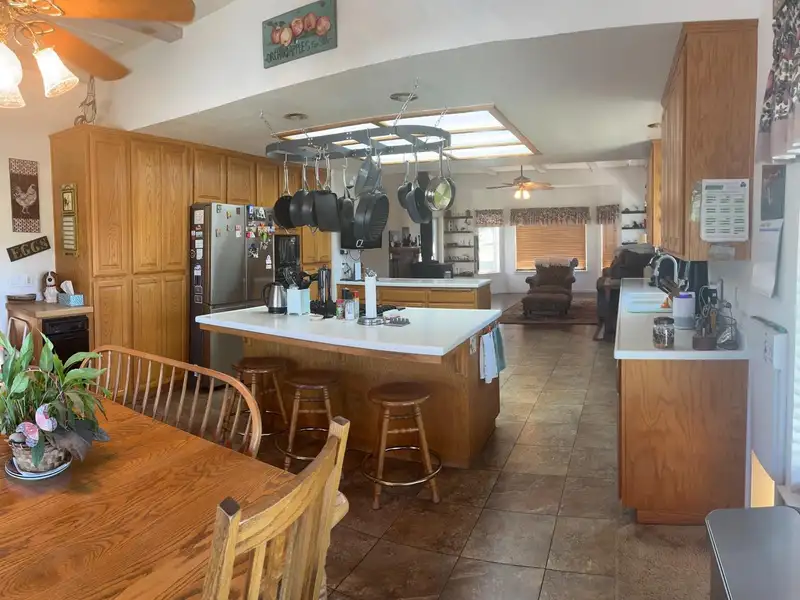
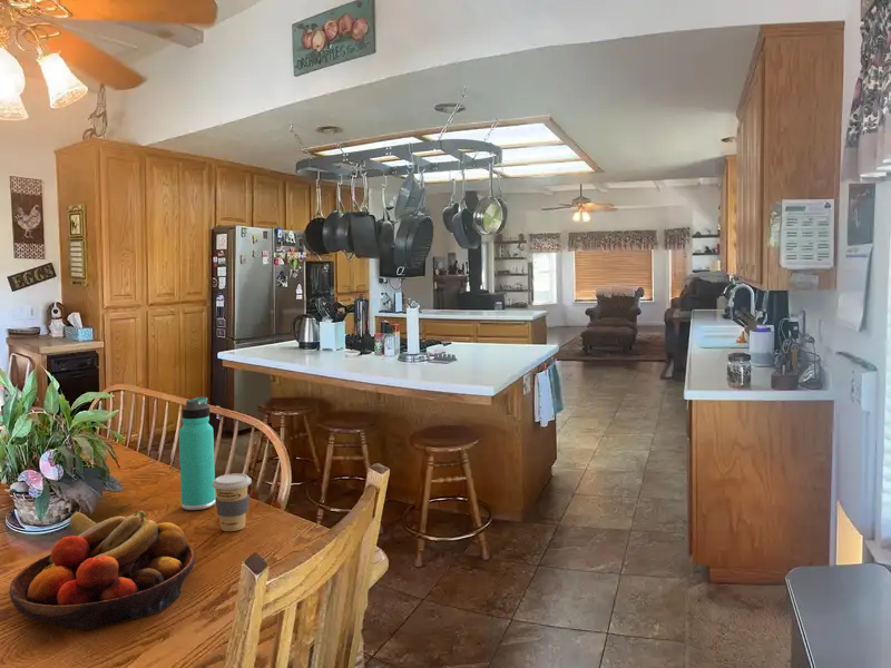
+ coffee cup (232, 502)
+ fruit bowl (106, 559)
+ thermos bottle (196, 452)
